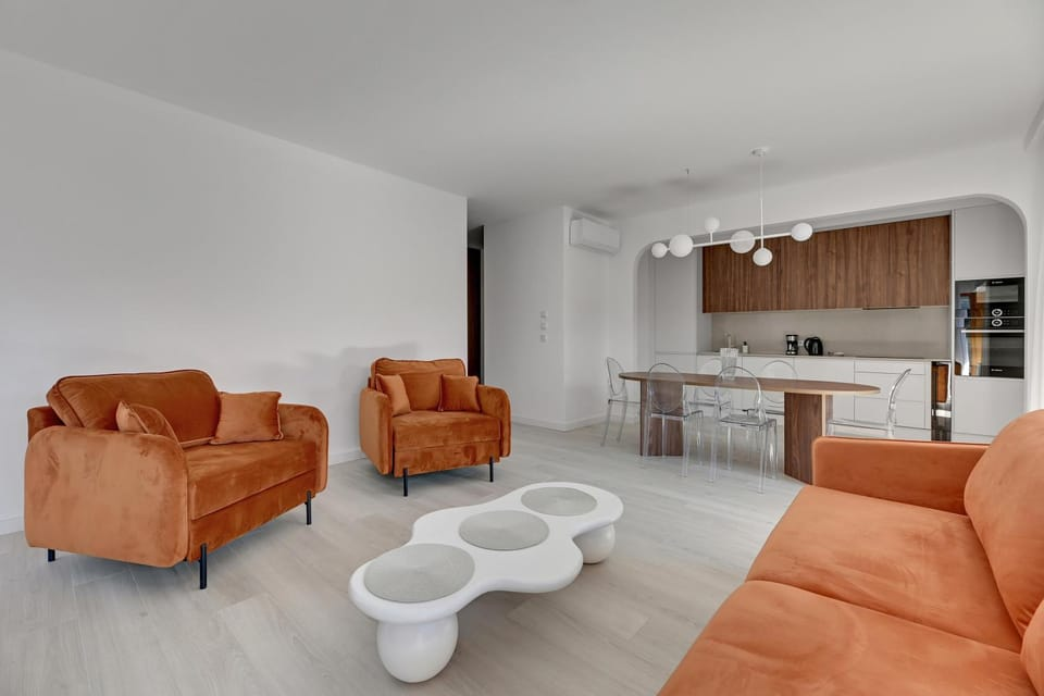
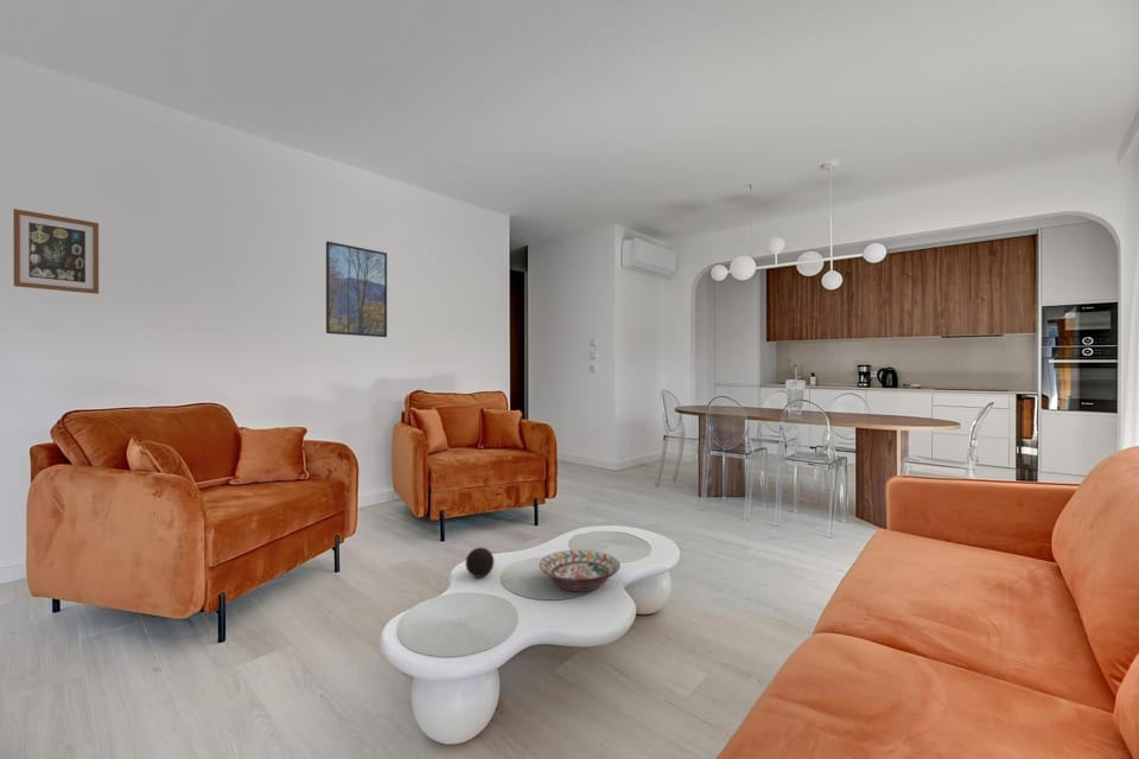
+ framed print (357, 291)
+ wall art (57, 253)
+ decorative bowl (579, 573)
+ decorative ball (479, 562)
